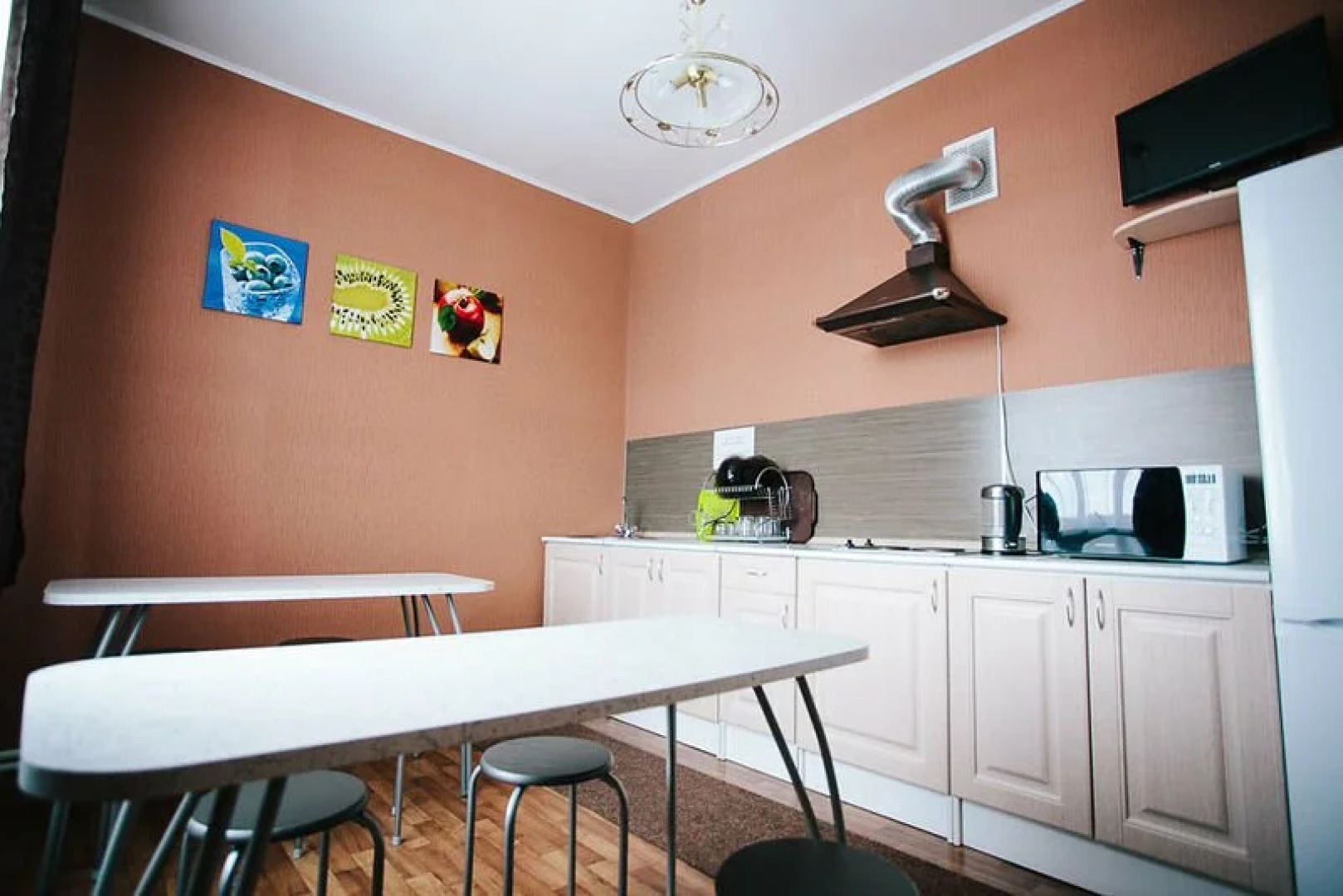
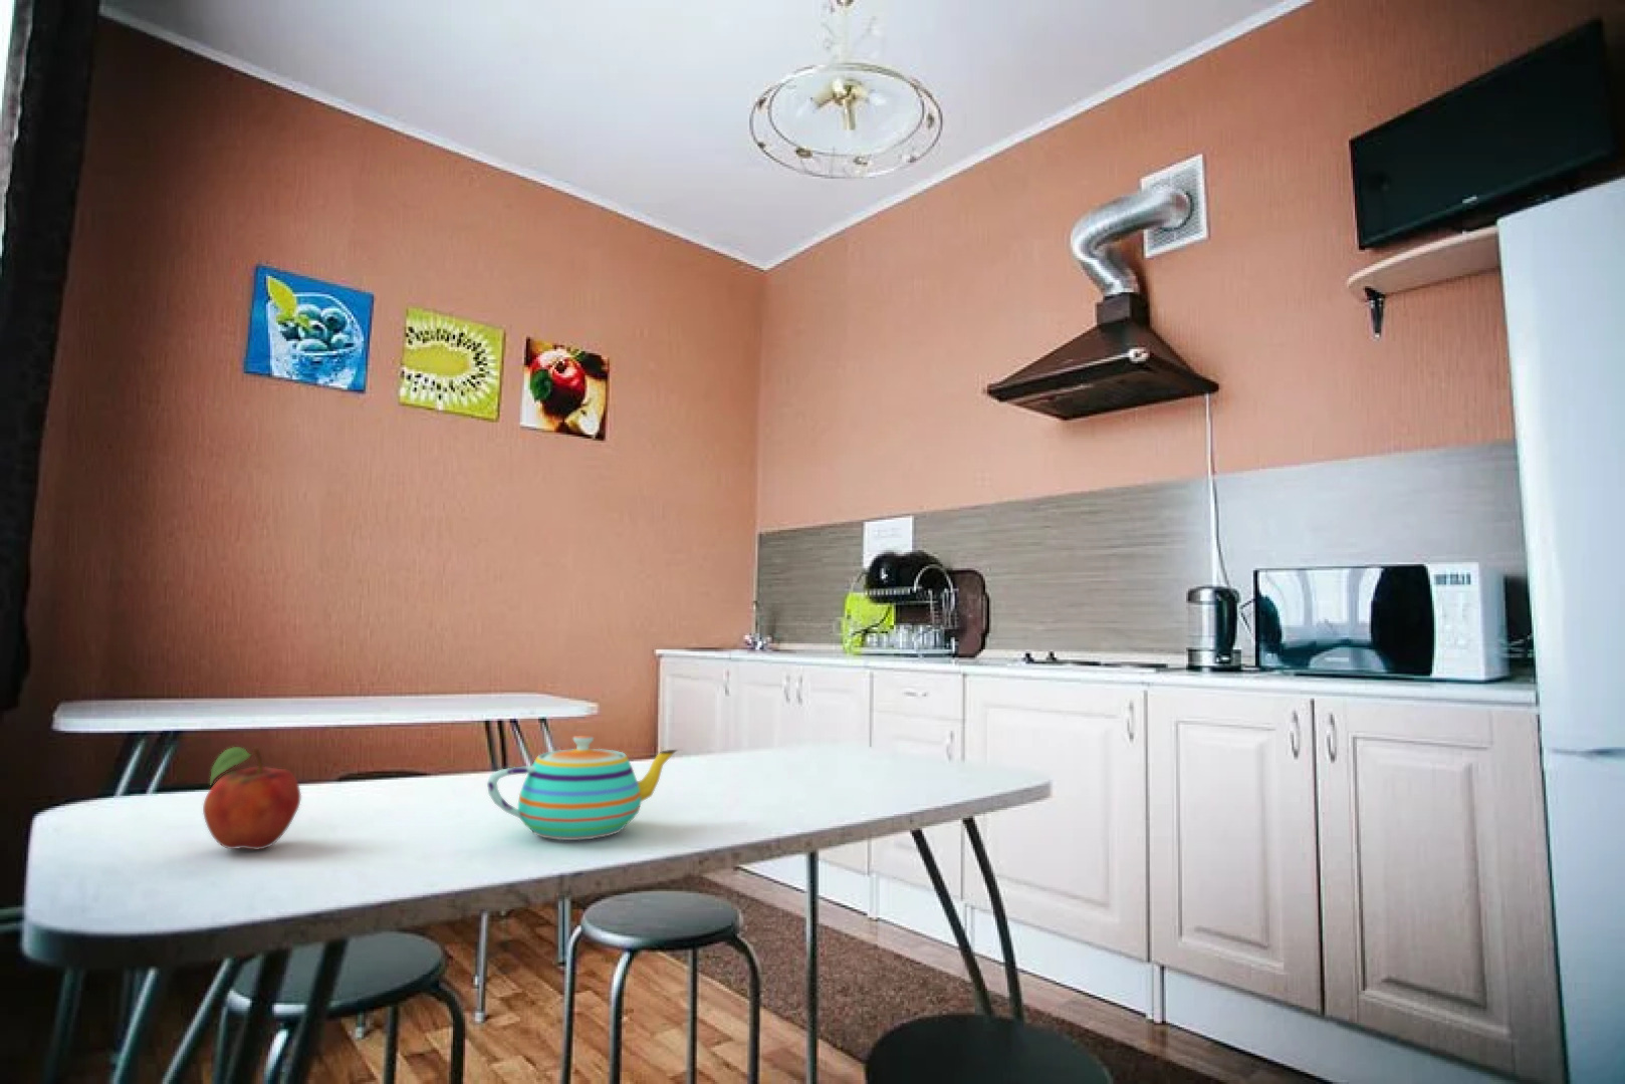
+ teapot (587, 782)
+ fruit (248, 796)
